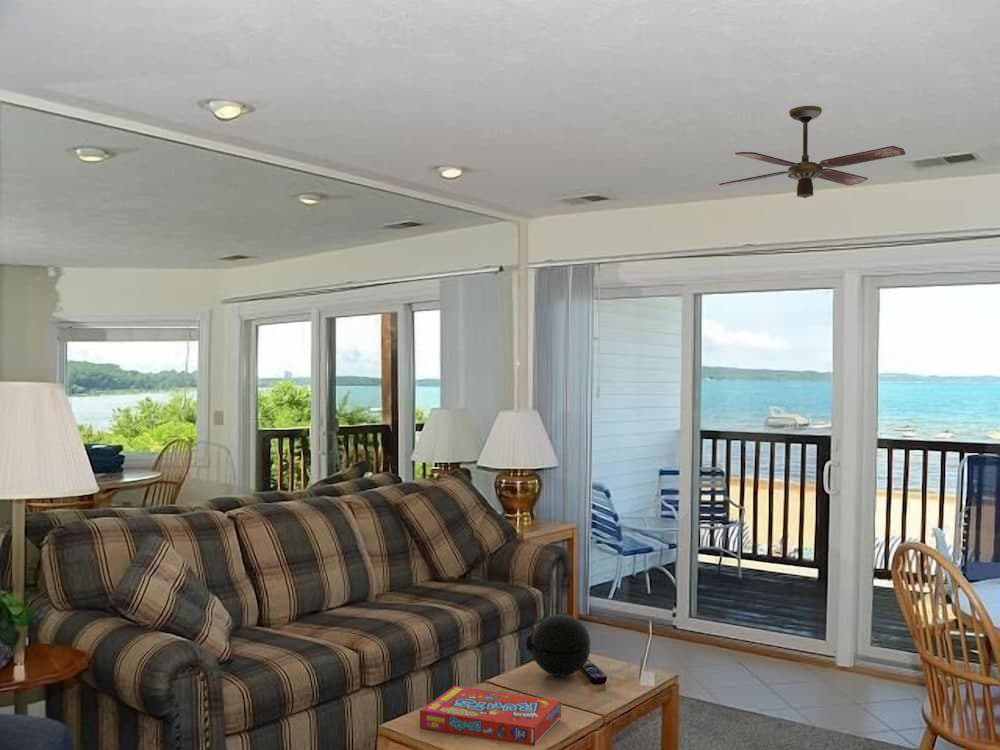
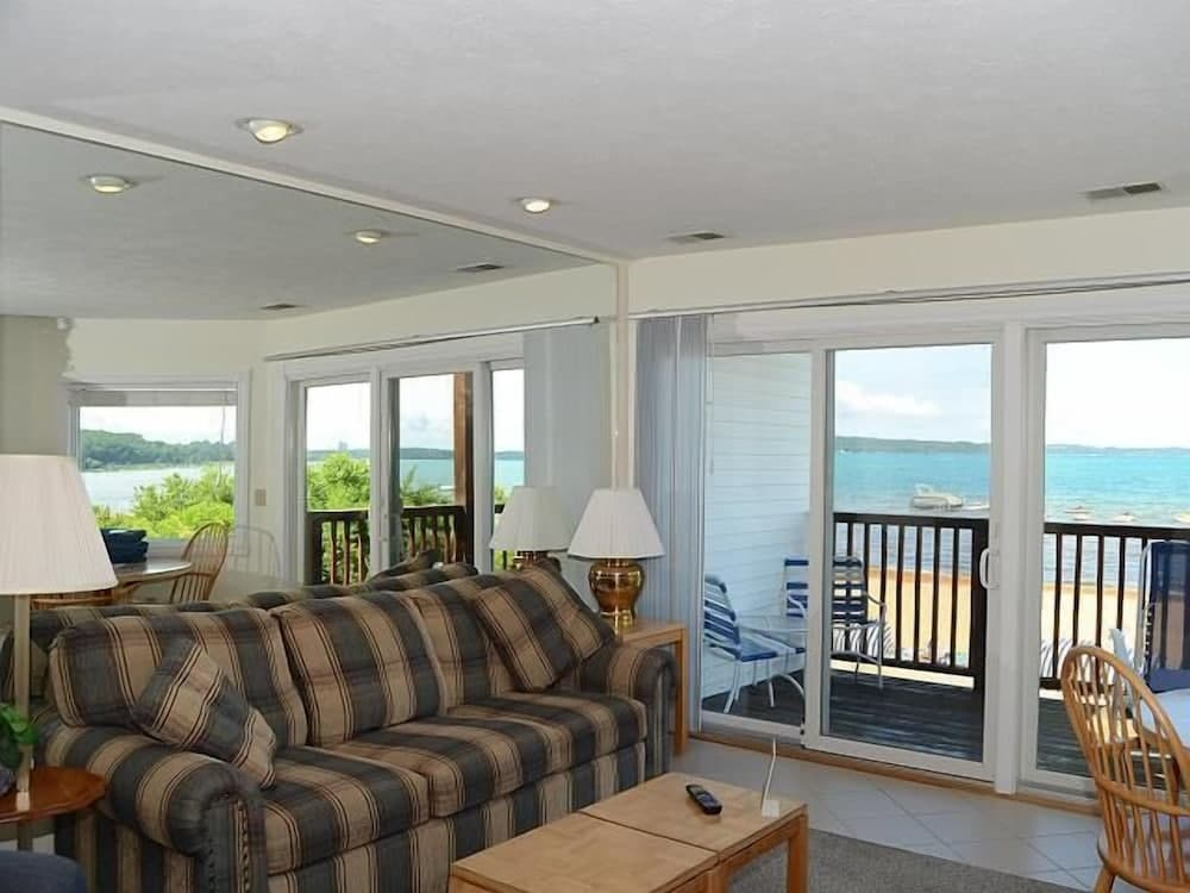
- snack box (491, 714)
- decorative orb (558, 644)
- ceiling fan (805, 154)
